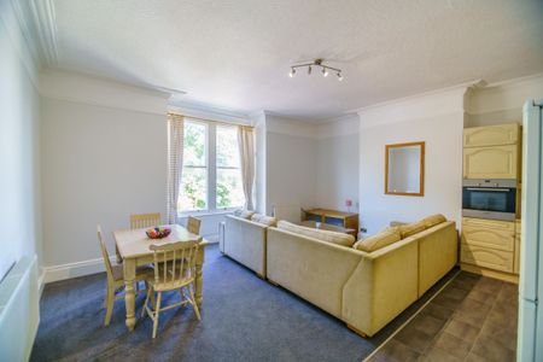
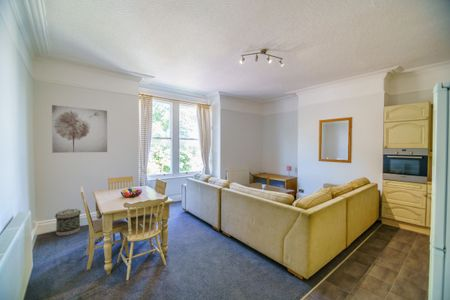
+ wall art (81, 130)
+ basket (68, 220)
